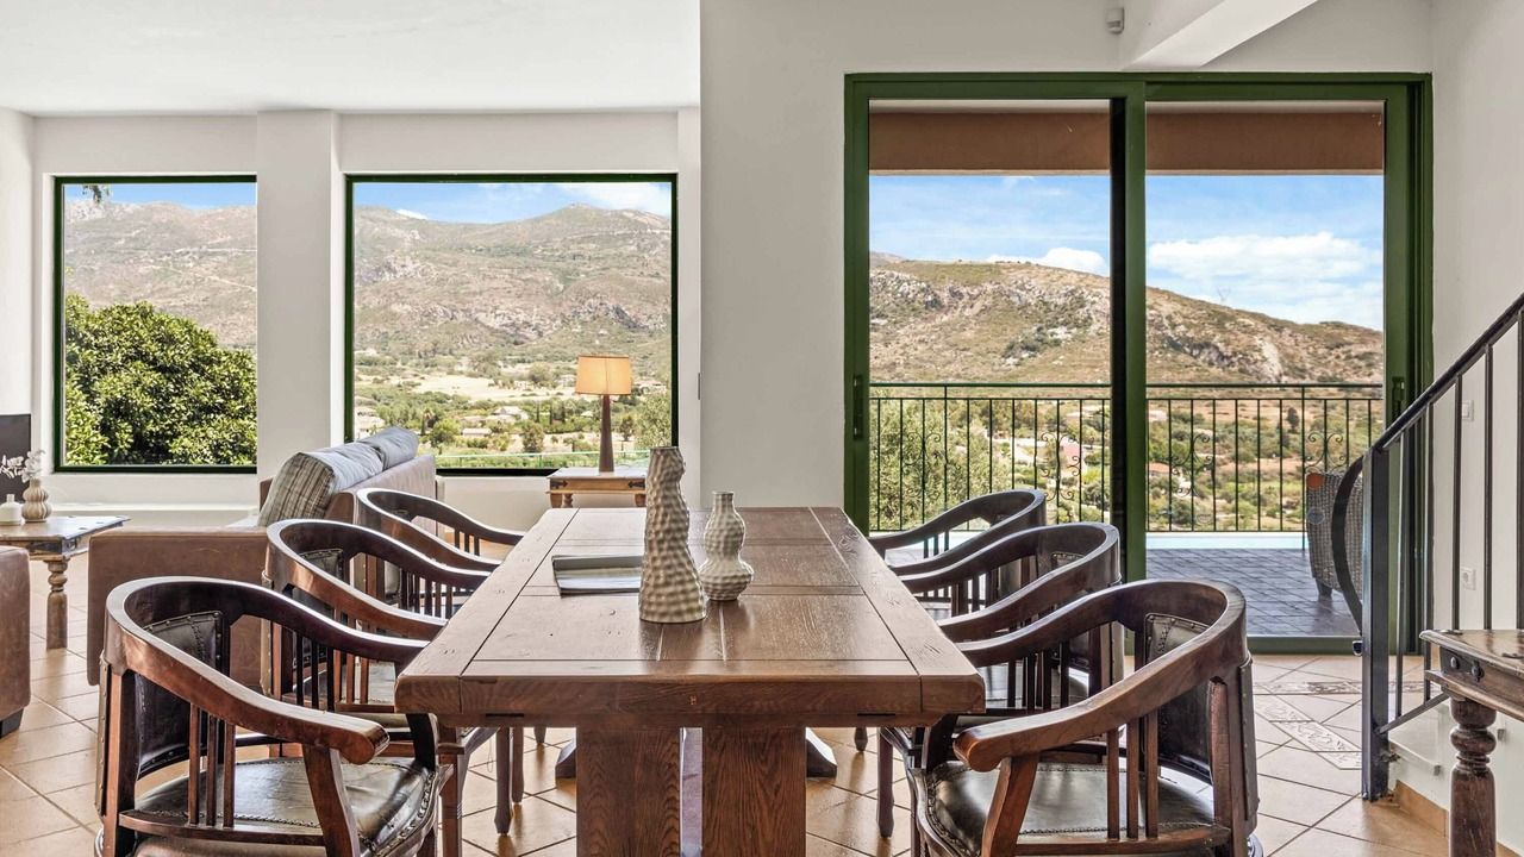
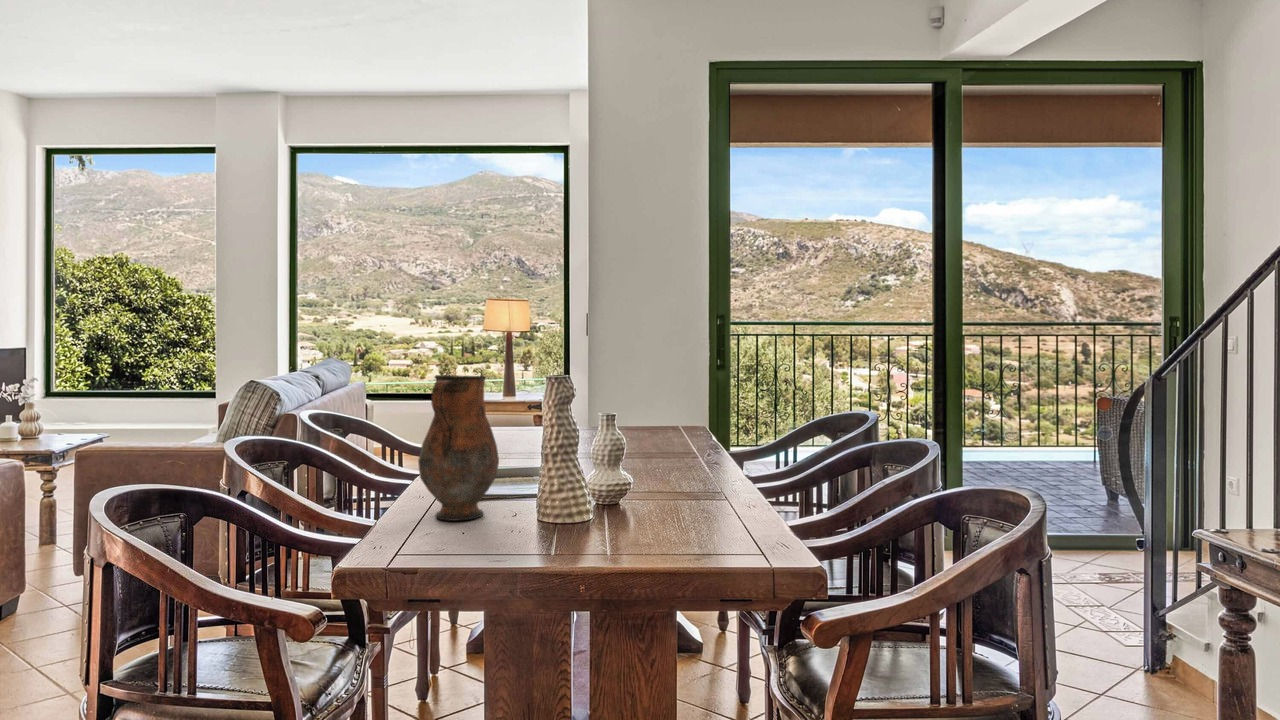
+ pitcher (455, 446)
